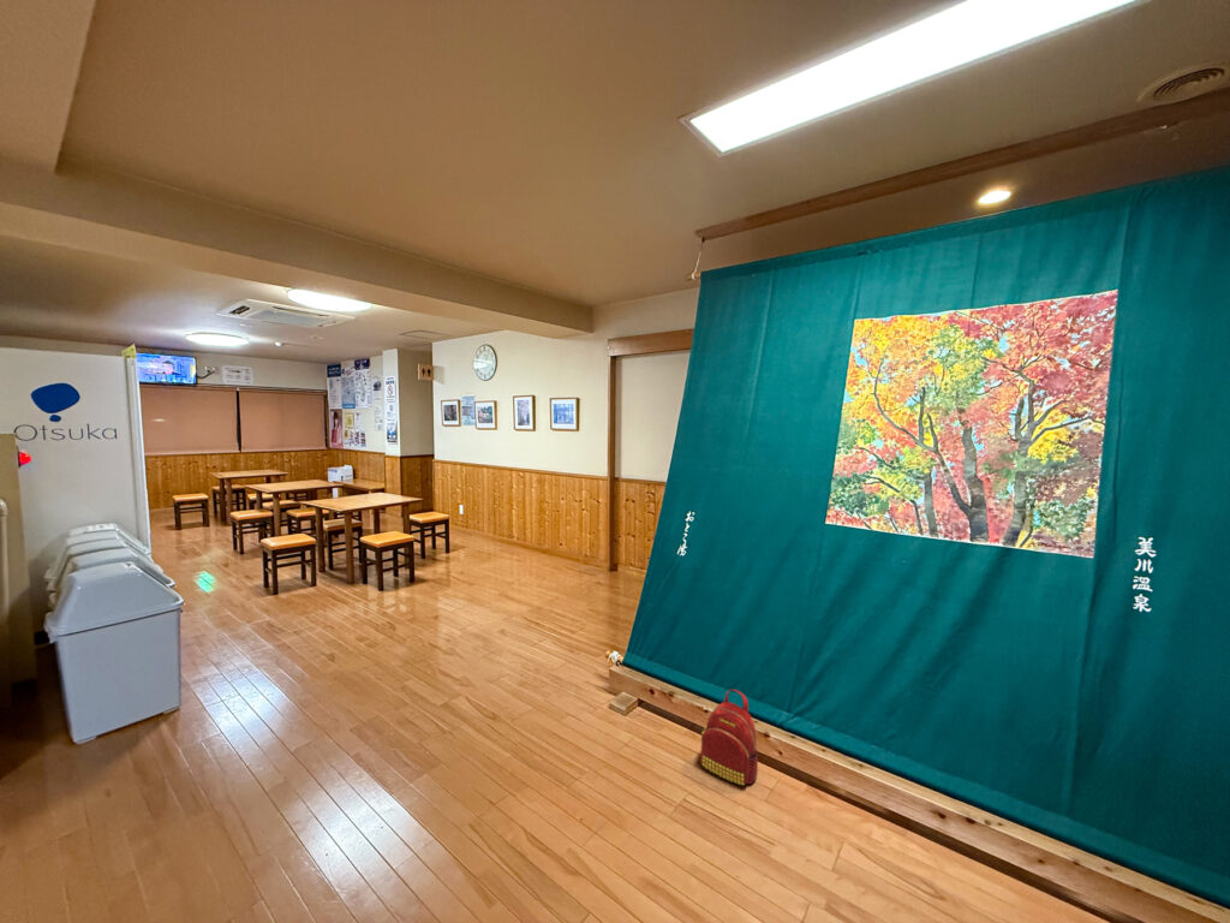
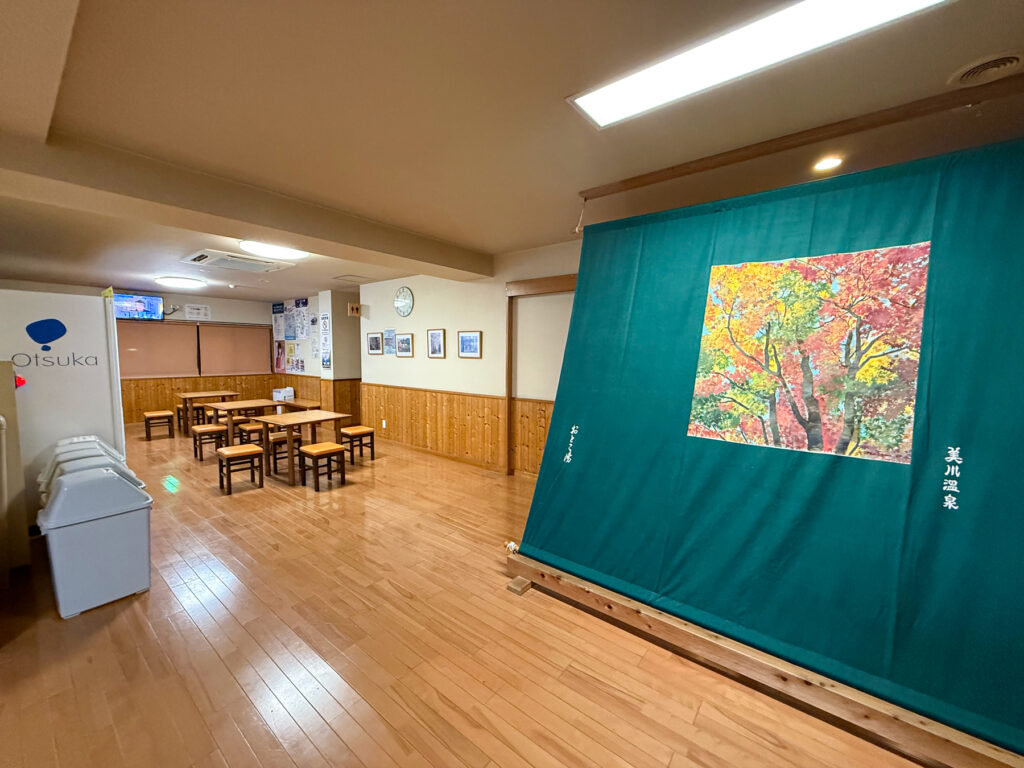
- backpack (728, 733)
